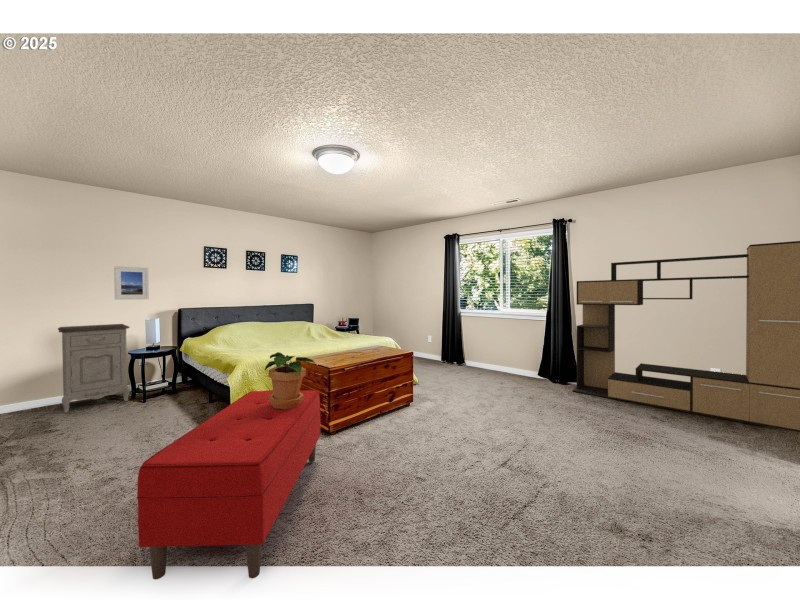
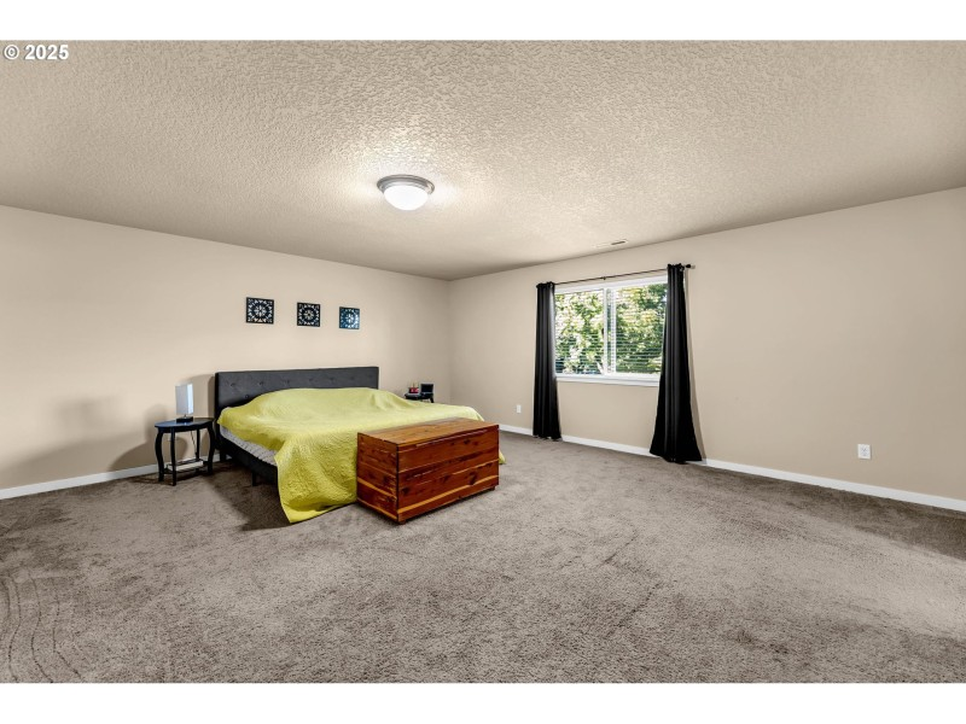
- nightstand (95, 364)
- bench (254, 460)
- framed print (132, 283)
- media console (674, 298)
- potted plant (288, 378)
